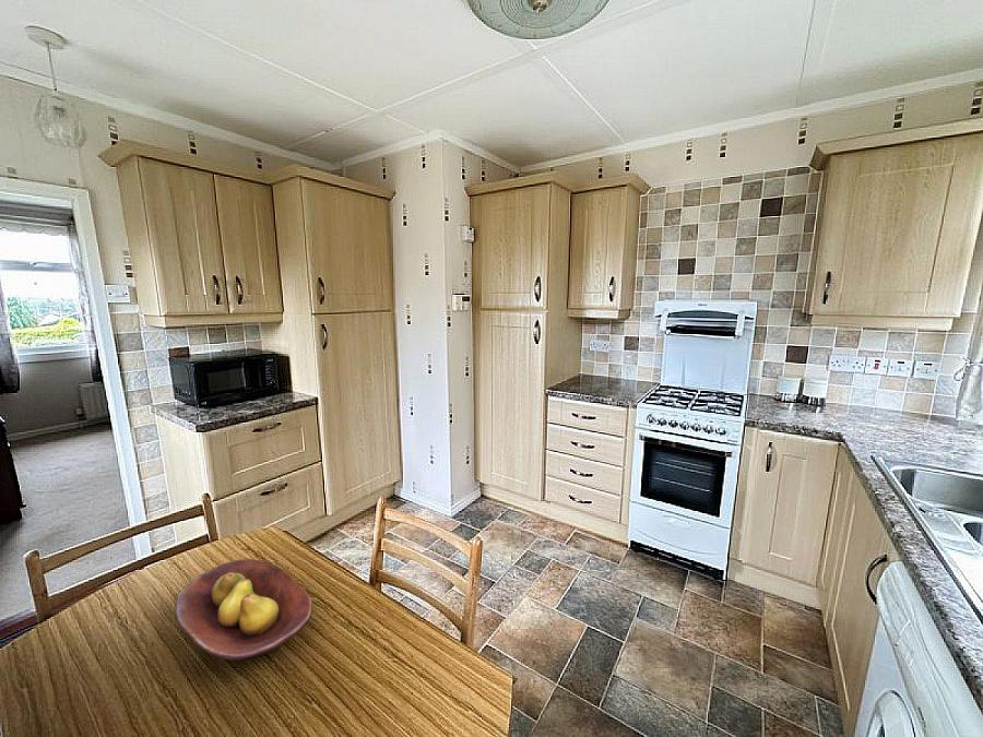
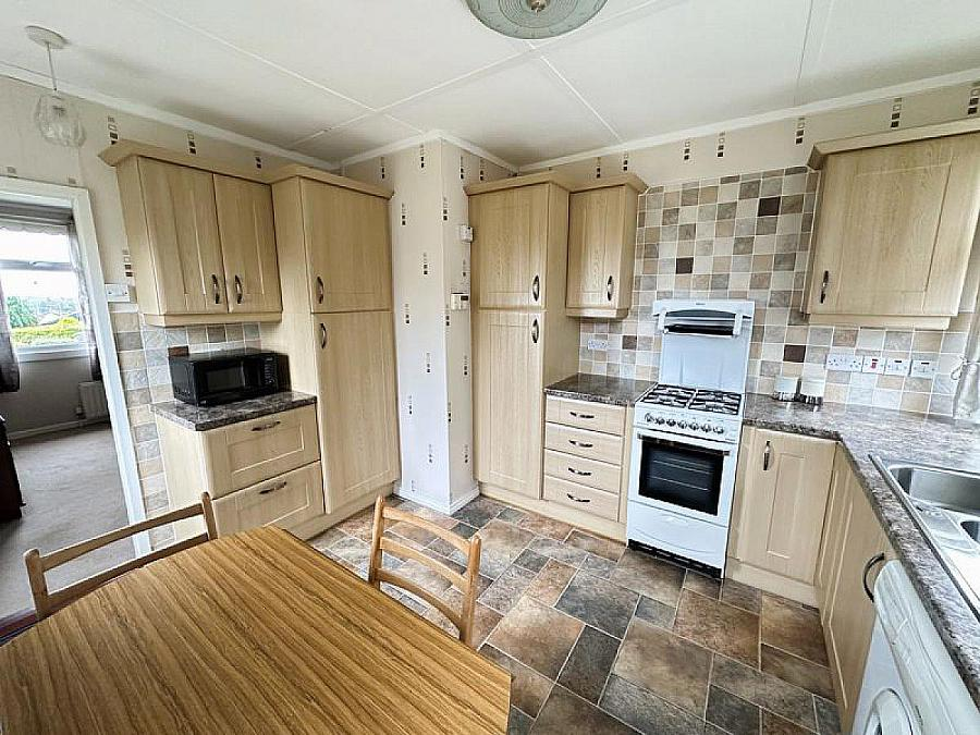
- fruit bowl (244, 603)
